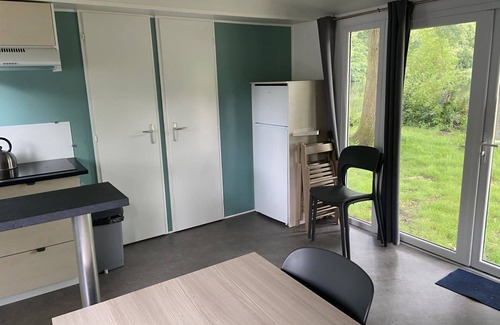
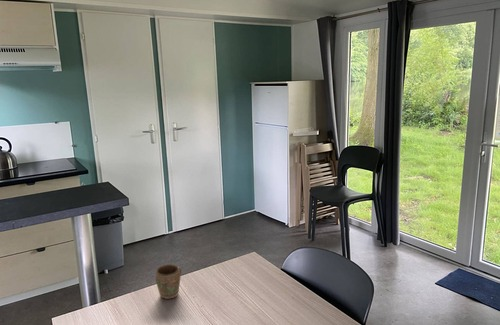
+ mug (170, 281)
